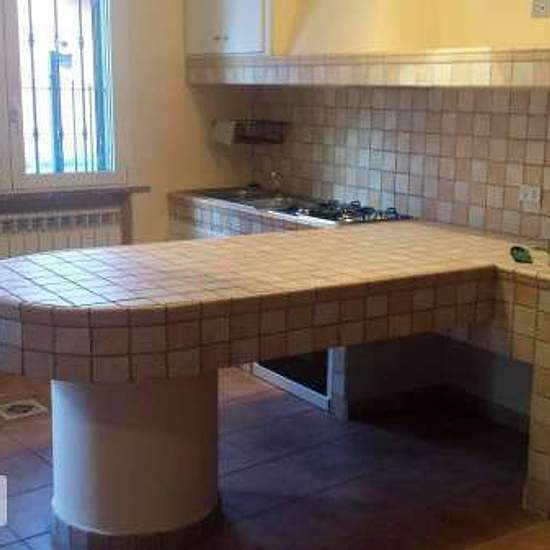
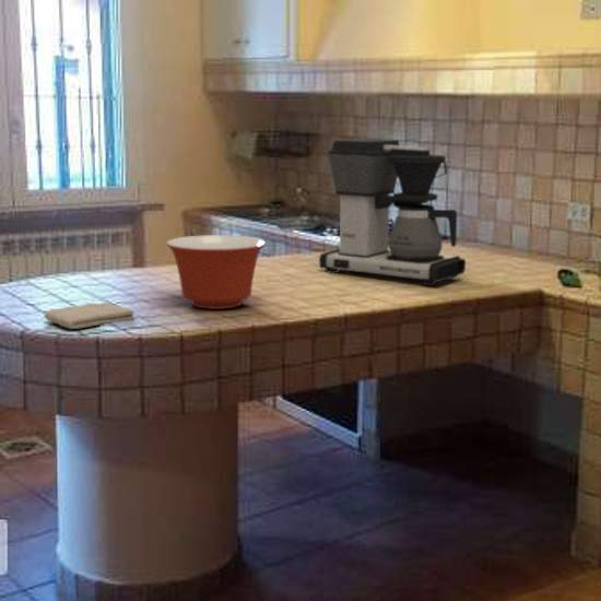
+ coffee maker (396, 207)
+ mixing bowl (216, 272)
+ washcloth (91, 314)
